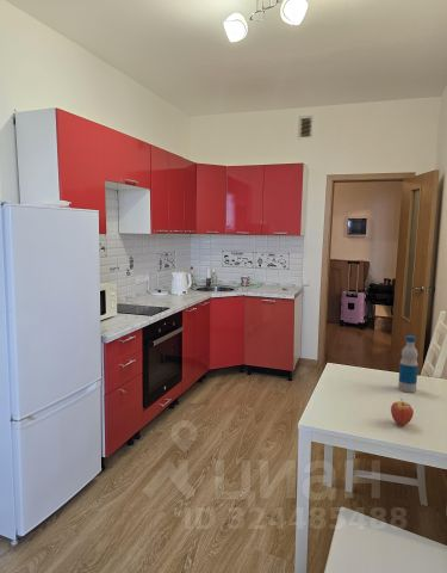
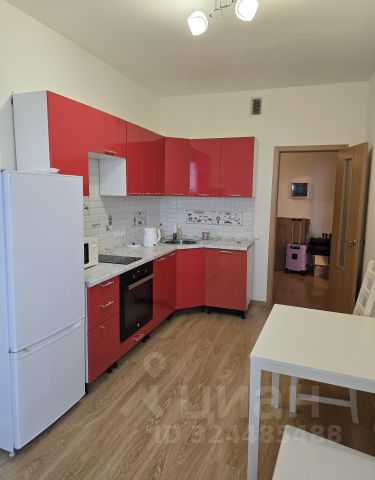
- fruit (402, 411)
- bottle (409, 363)
